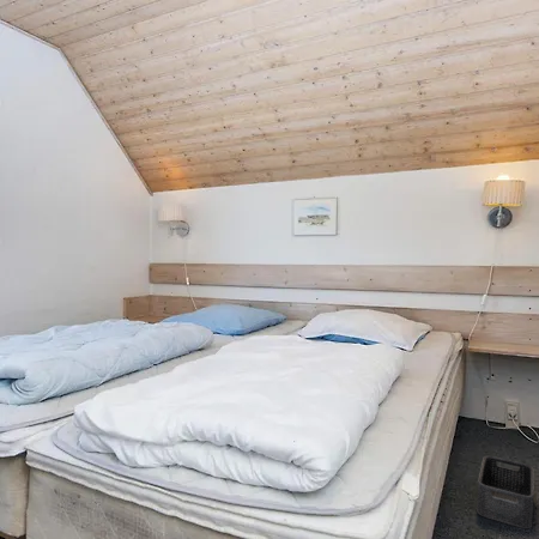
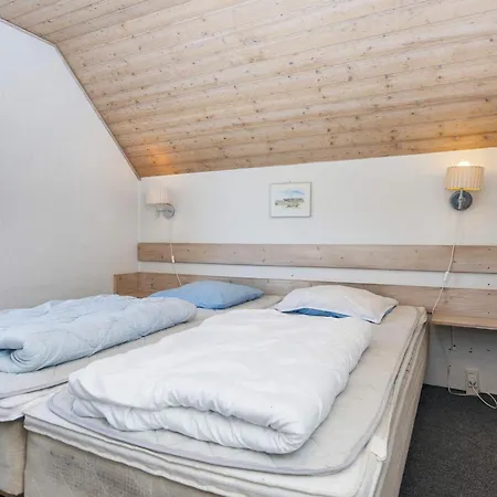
- storage bin (505, 489)
